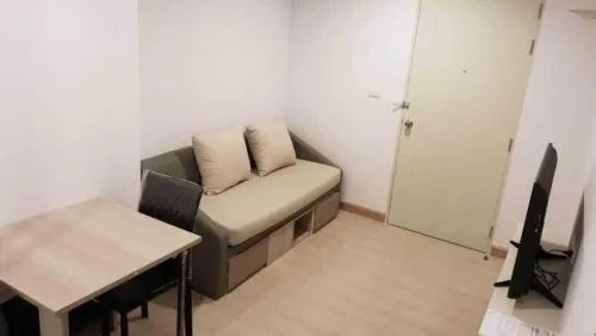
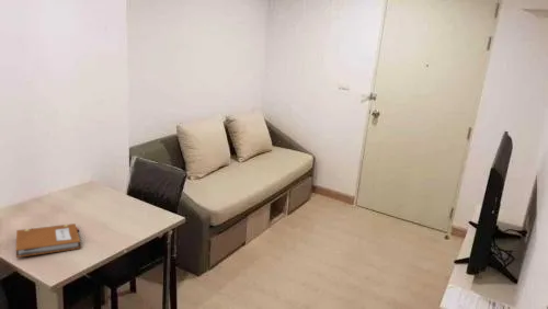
+ notebook (49, 238)
